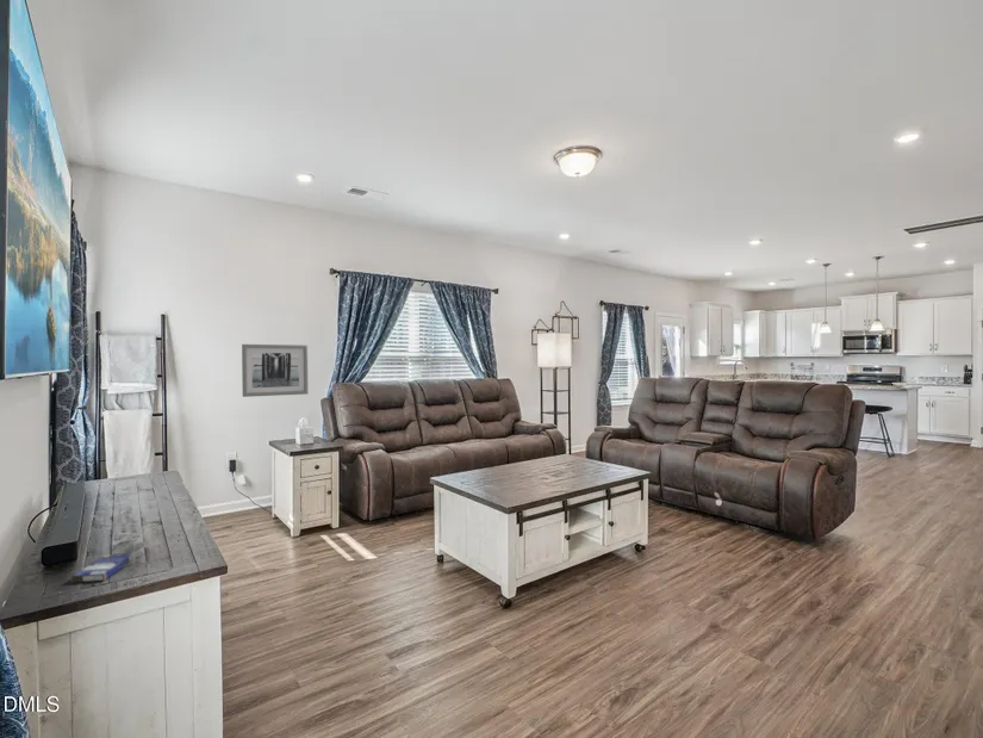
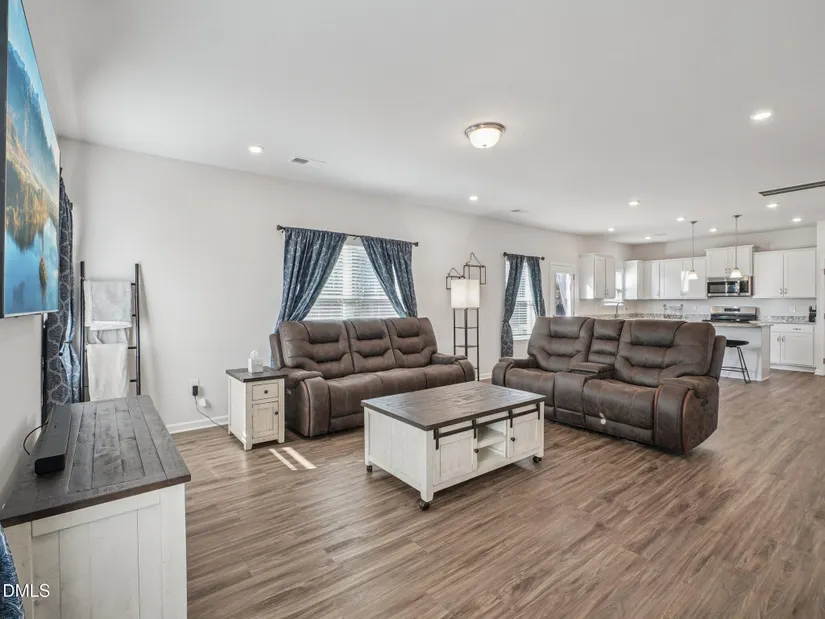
- small box (104, 566)
- wall art (275, 370)
